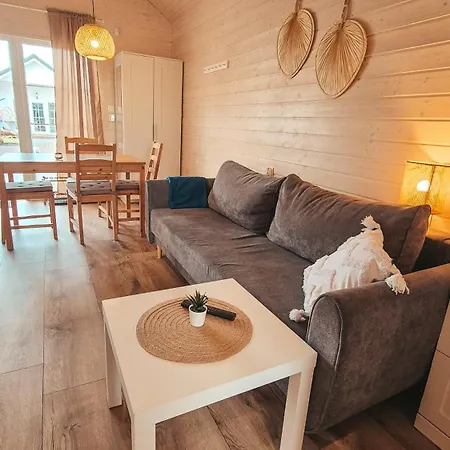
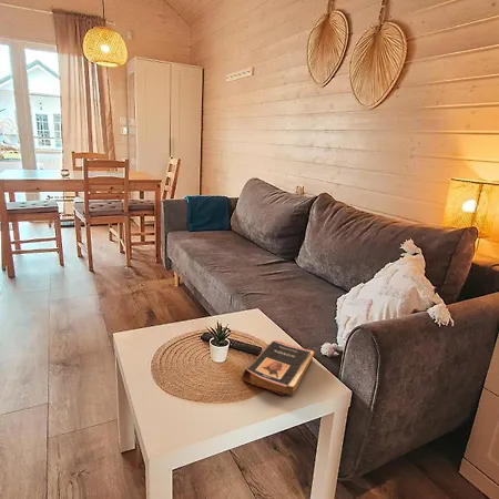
+ book (282, 364)
